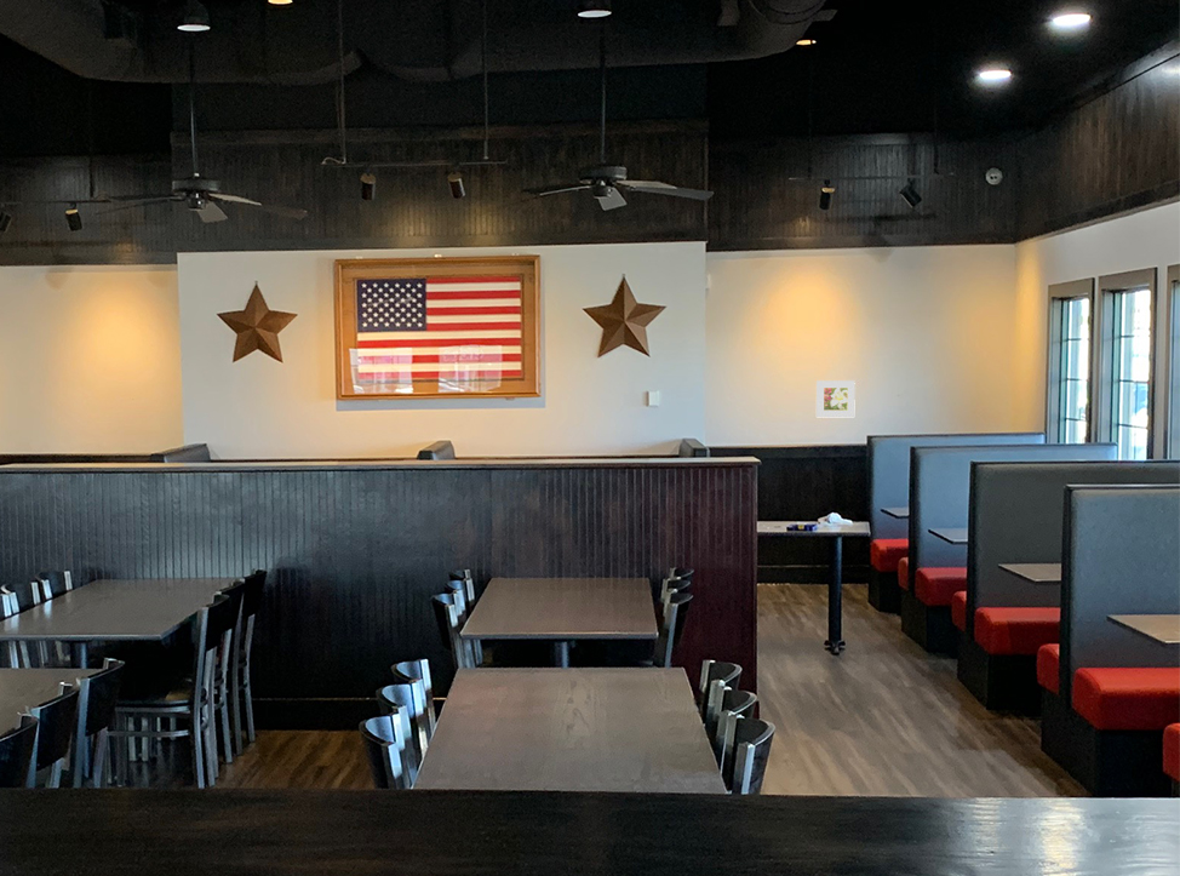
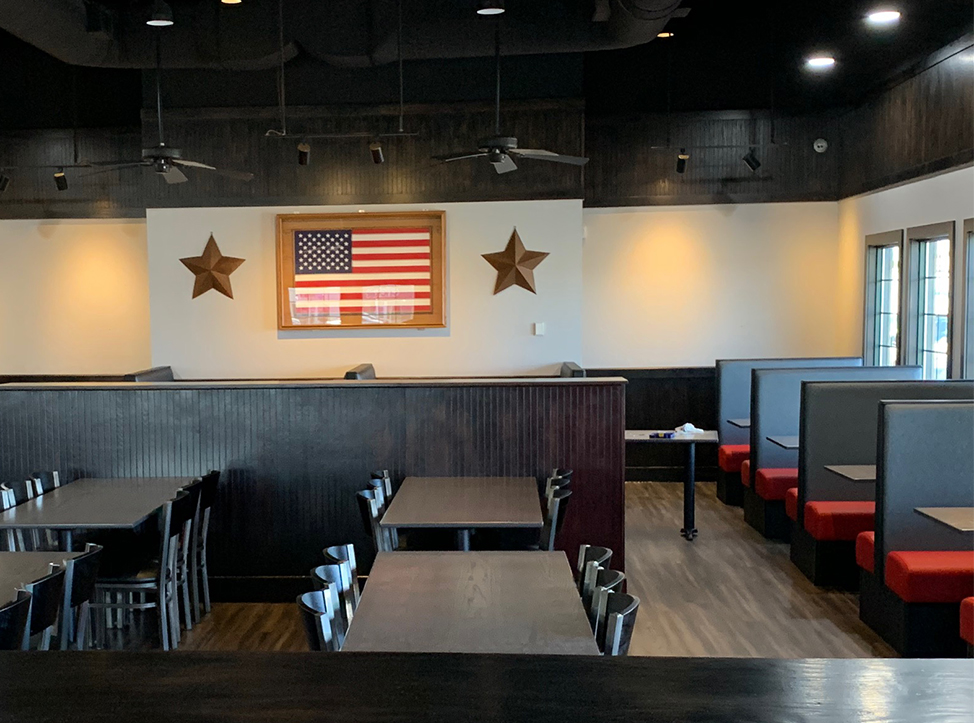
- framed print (835, 399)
